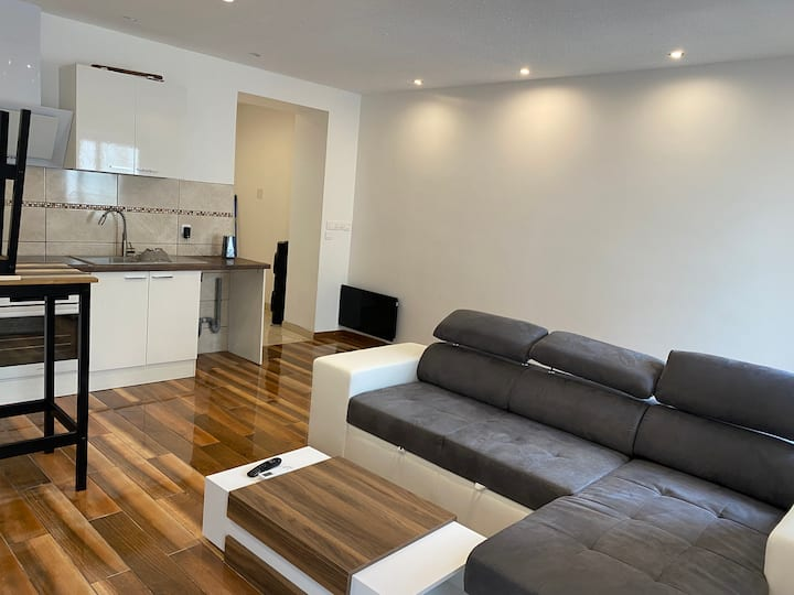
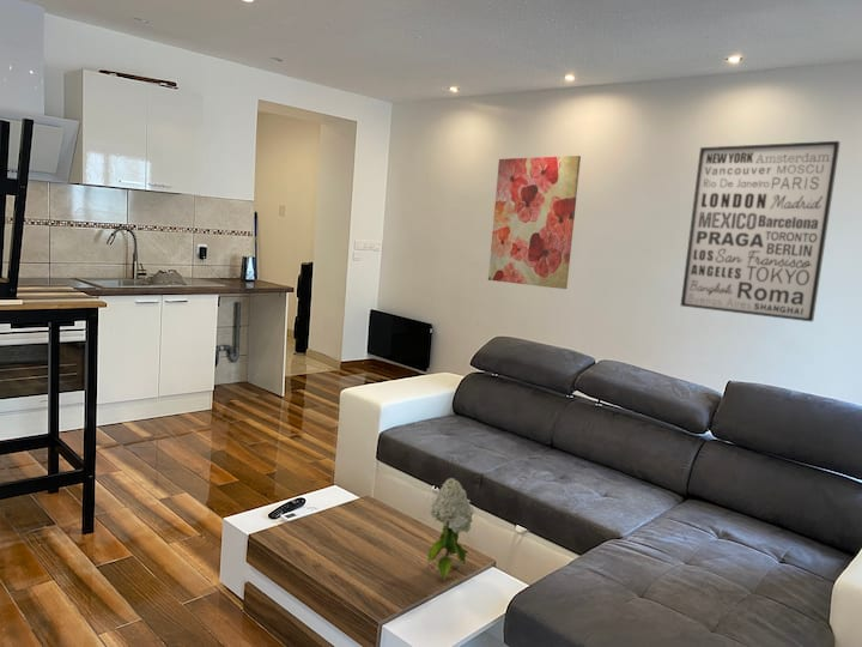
+ wall art (532, 222)
+ flower (451, 522)
+ wall art (753, 230)
